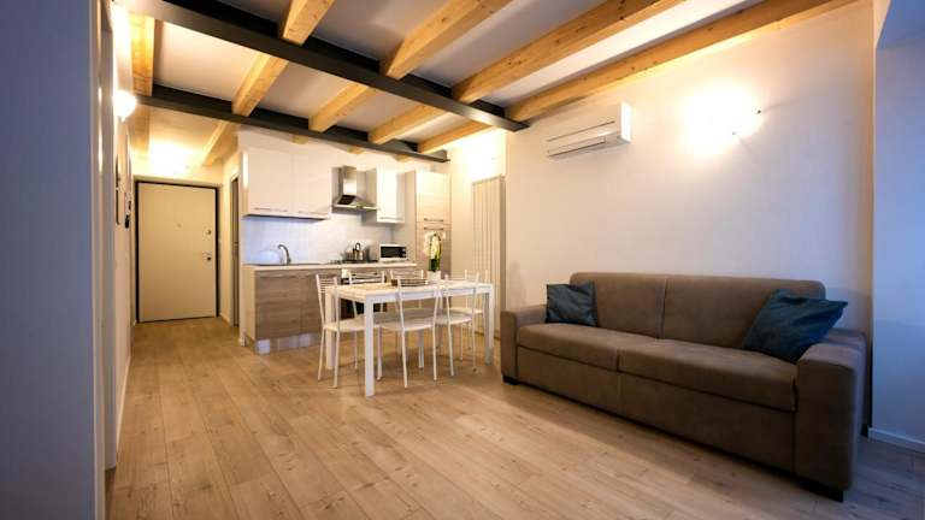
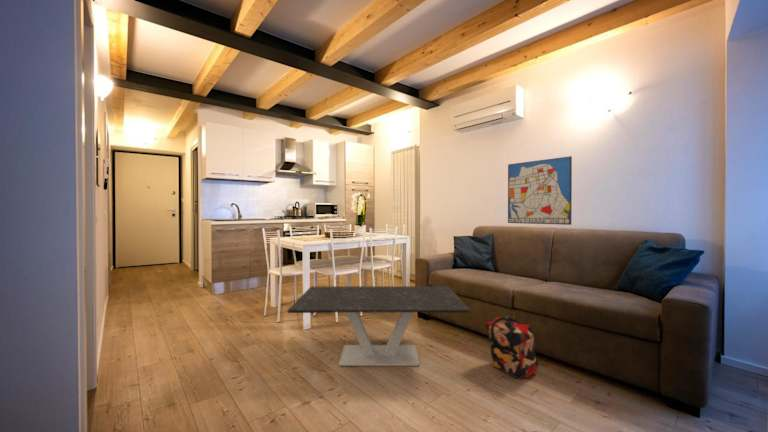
+ backpack (511, 342)
+ wall art (537, 192)
+ coffee table (365, 329)
